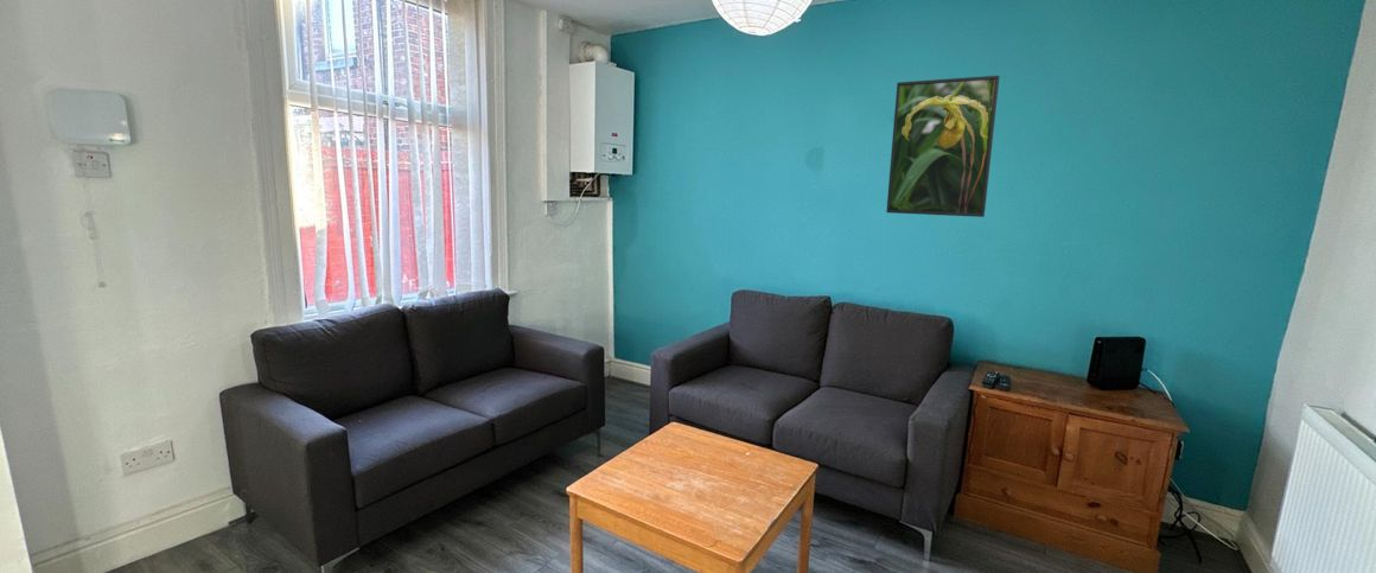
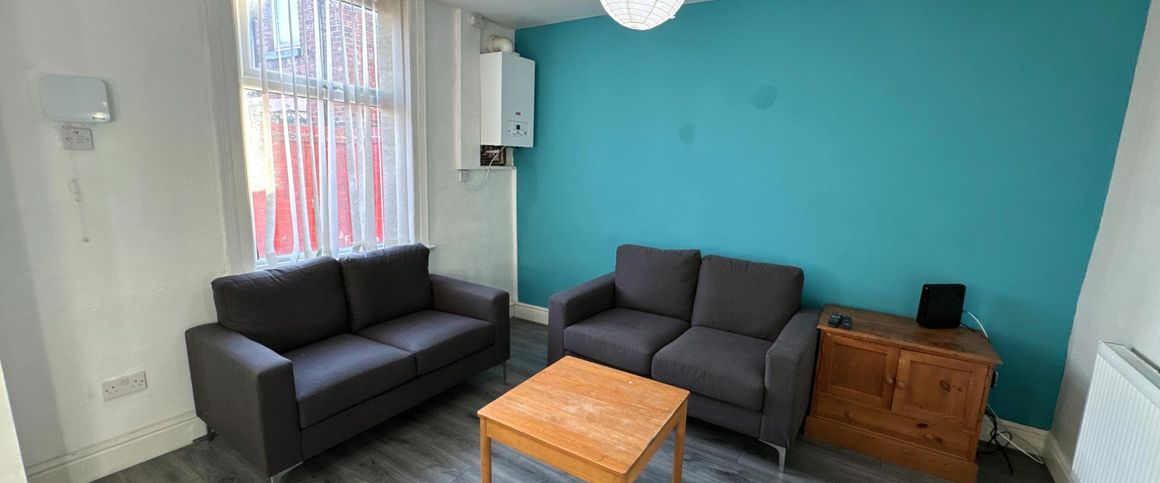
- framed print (939, 147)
